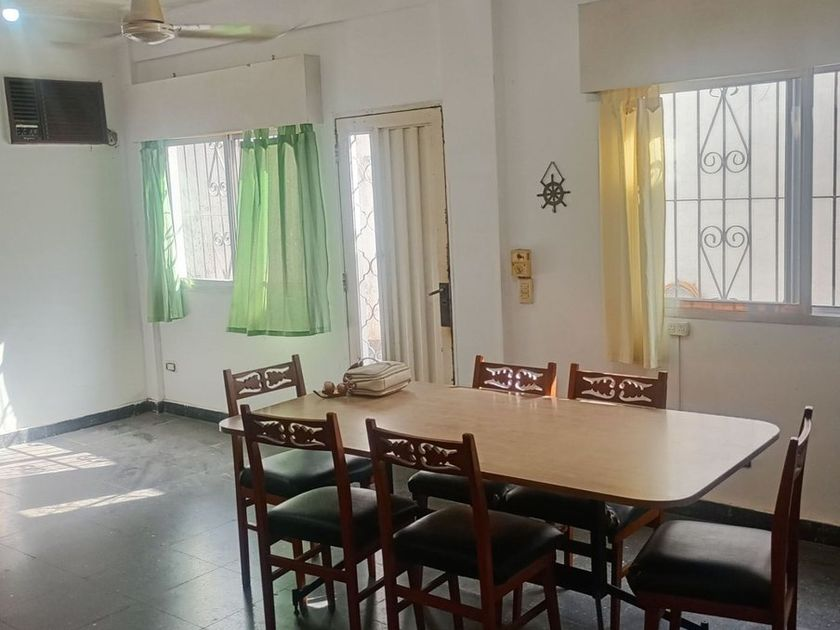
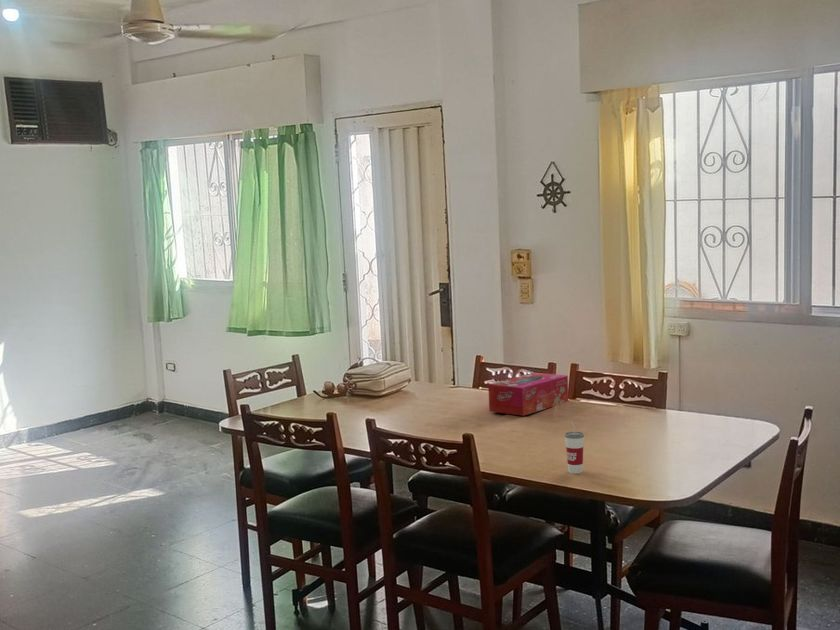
+ tissue box (529, 393)
+ cup (574, 446)
